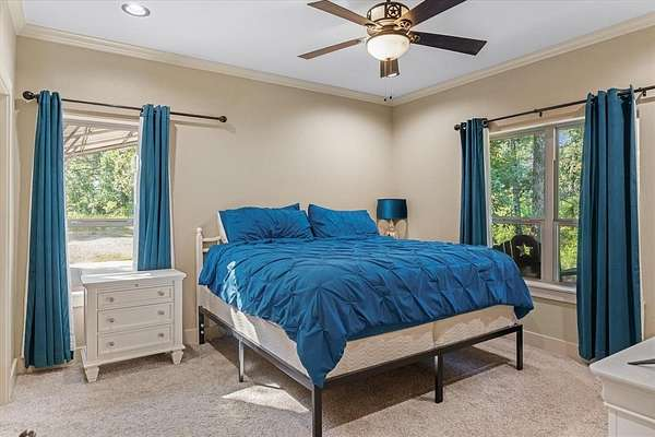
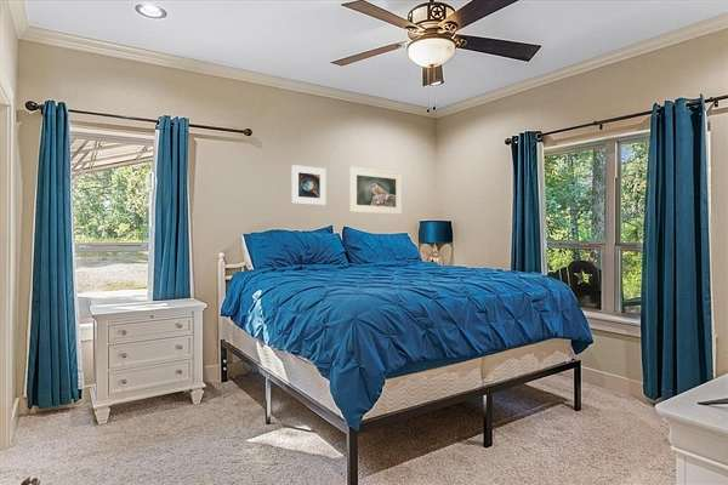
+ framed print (376, 192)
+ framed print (308, 186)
